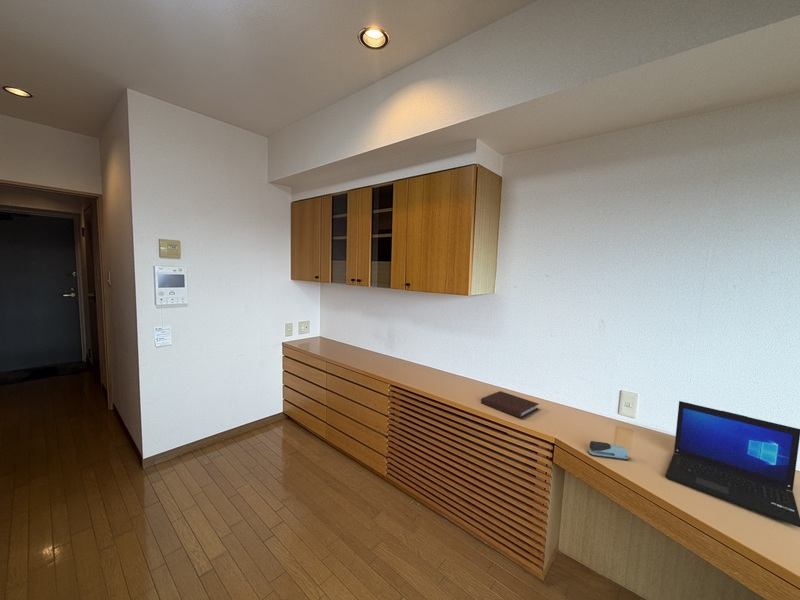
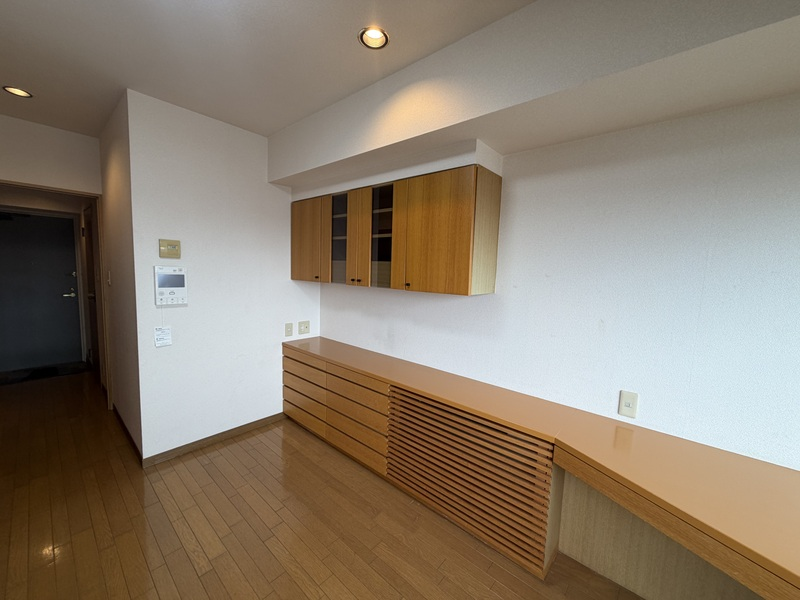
- laptop (730, 454)
- stapler (607, 449)
- notebook (509, 403)
